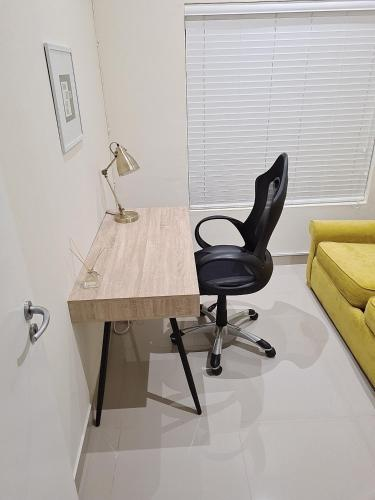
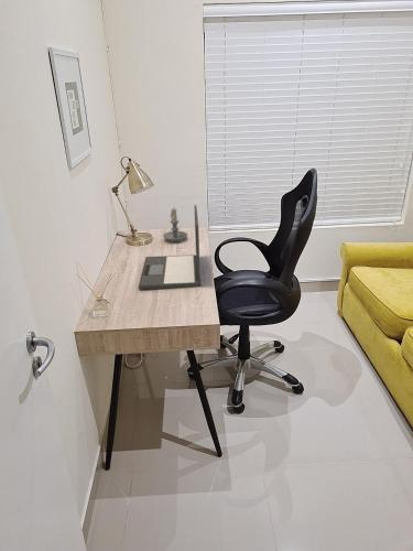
+ candle (174, 223)
+ laptop (169, 256)
